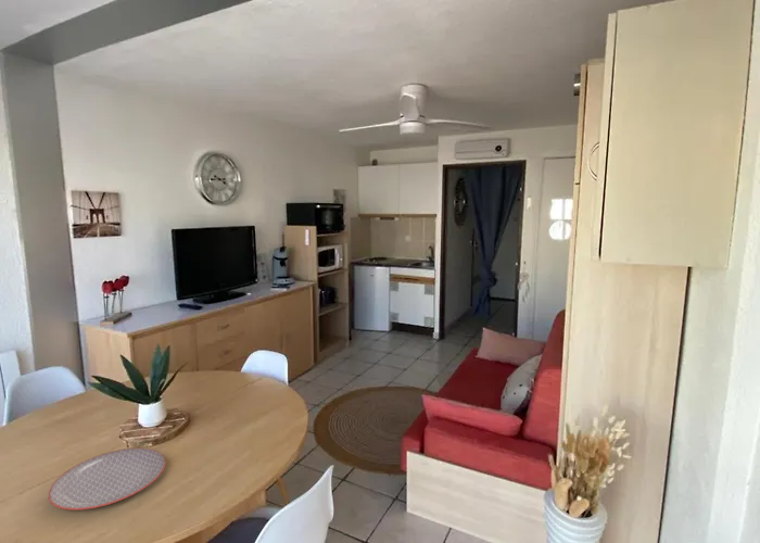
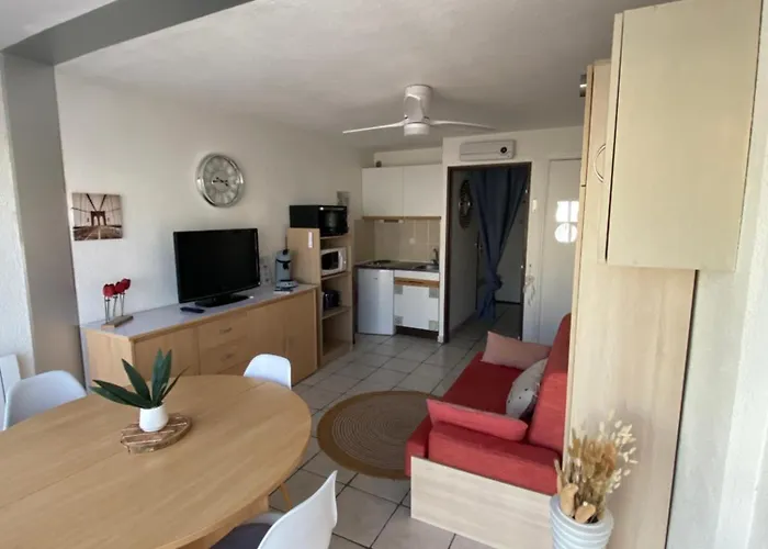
- plate (111, 478)
